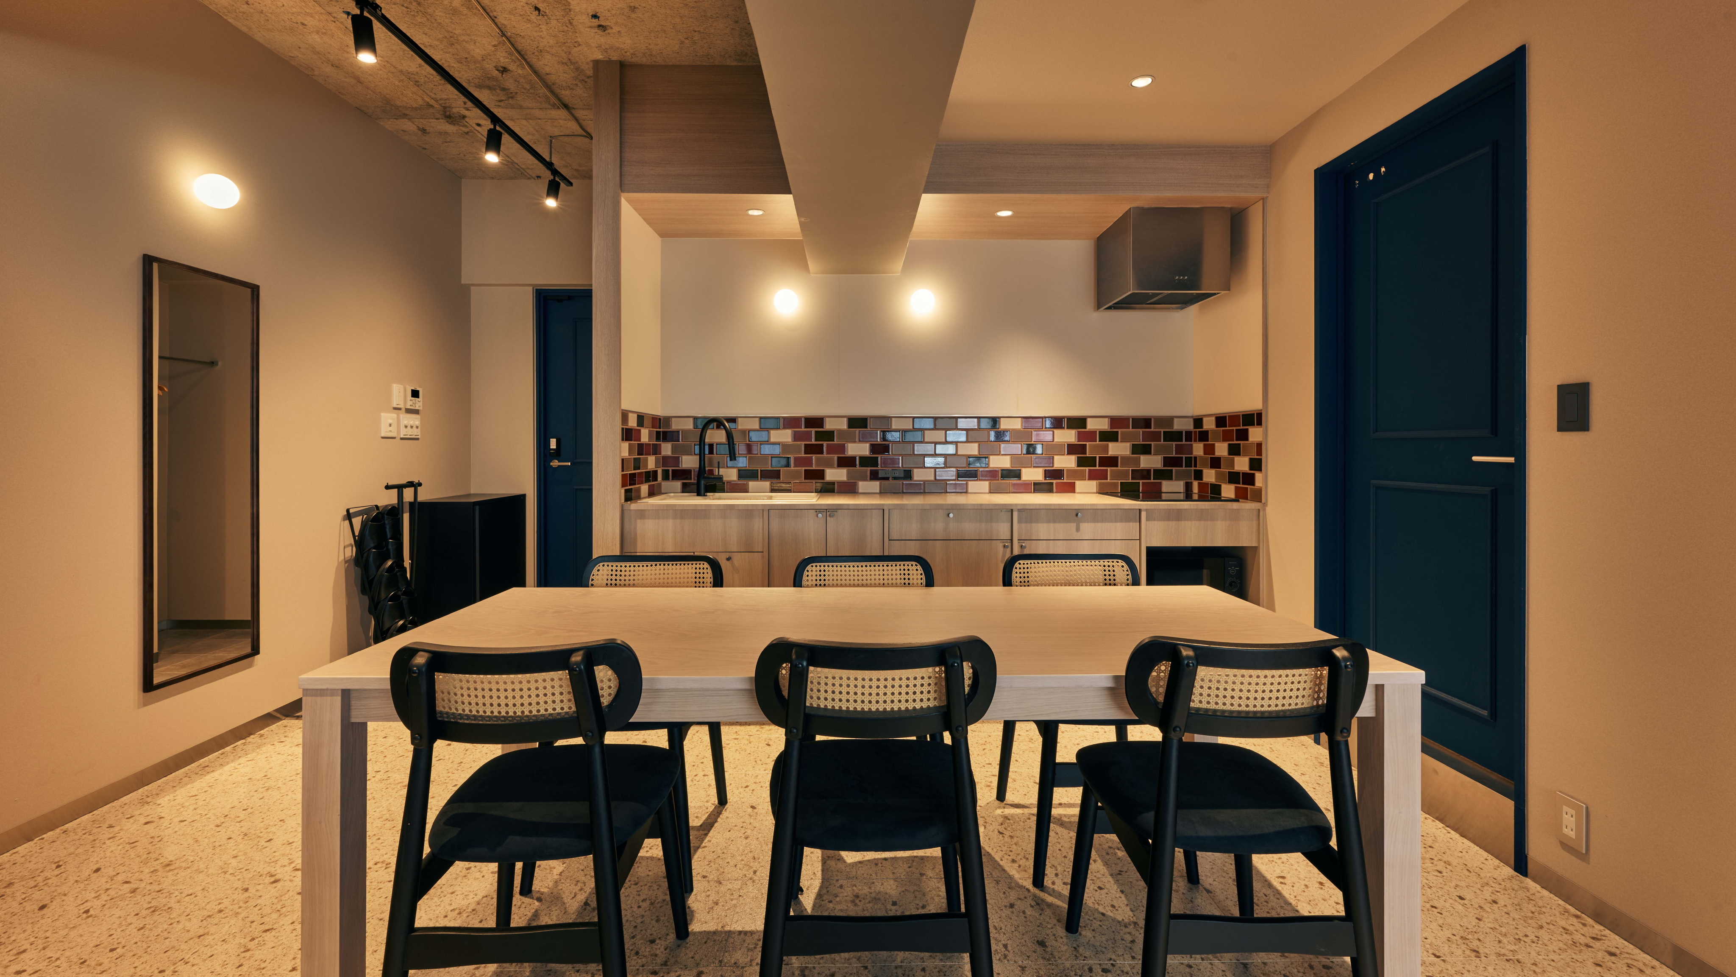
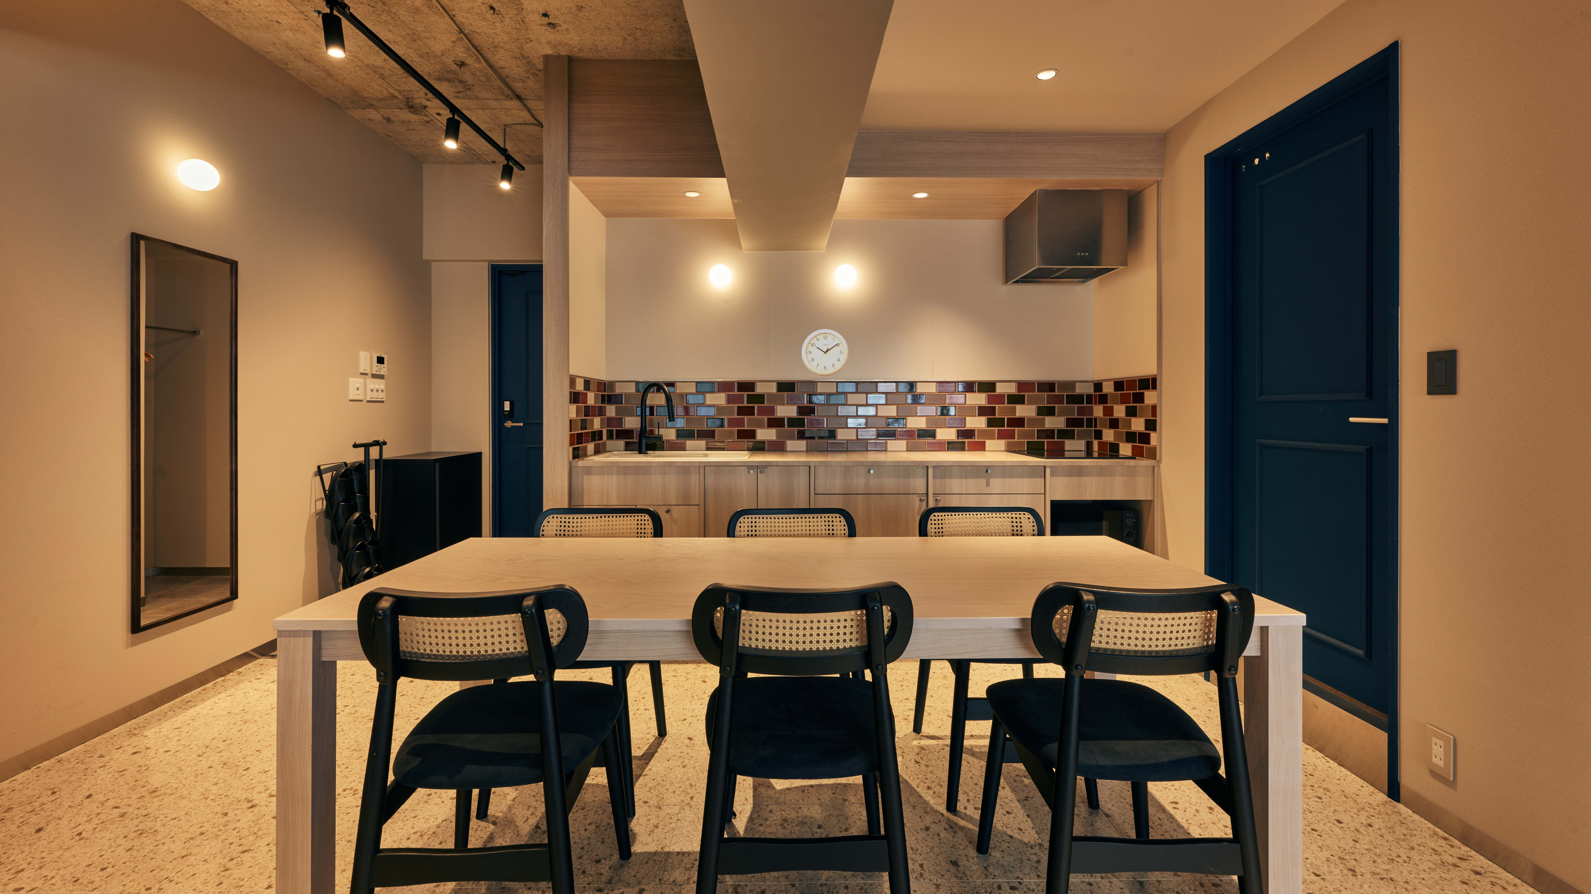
+ wall clock (825, 353)
